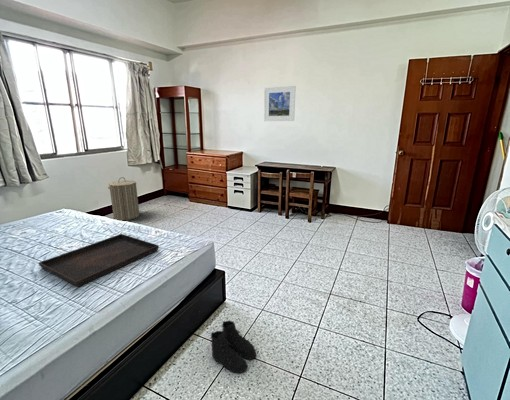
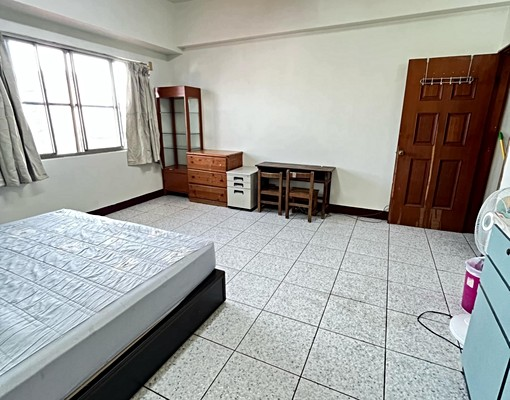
- boots (233, 342)
- serving tray (103, 255)
- laundry hamper (124, 197)
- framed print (279, 104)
